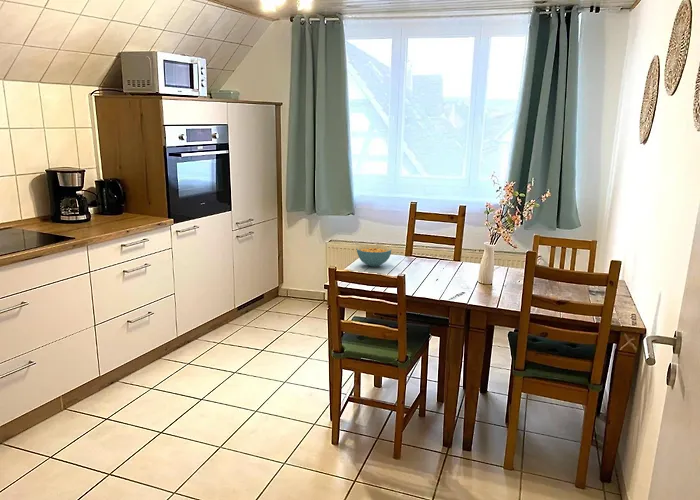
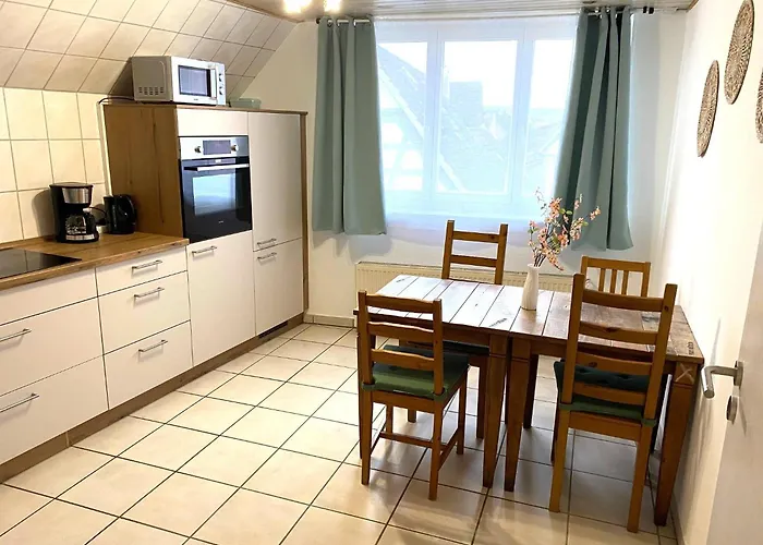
- cereal bowl (373, 257)
